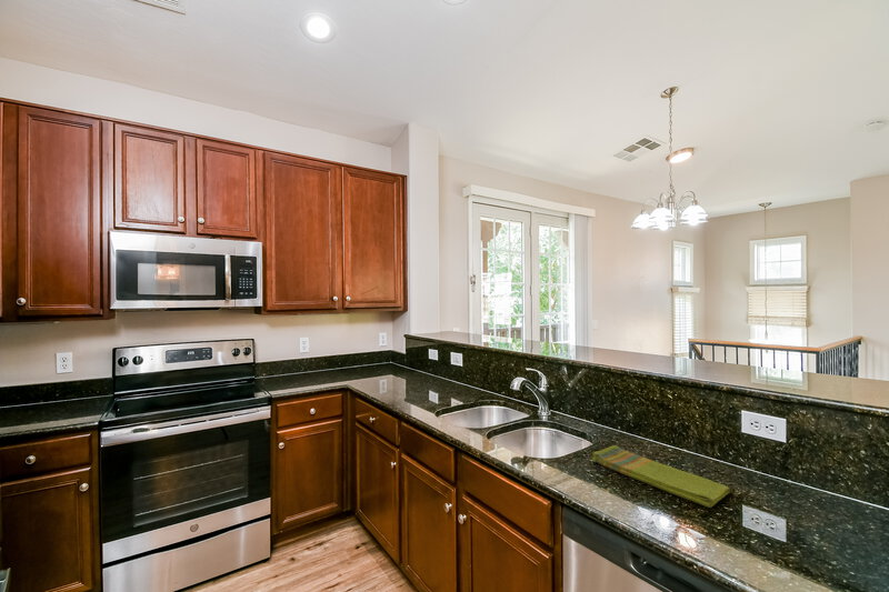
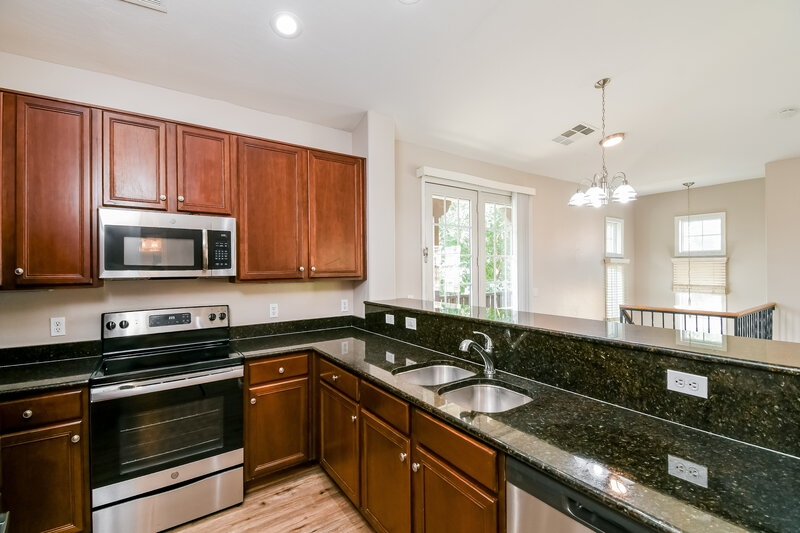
- dish towel (655, 470)
